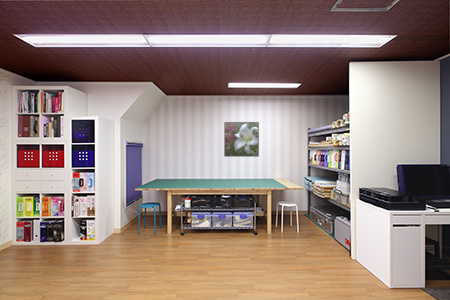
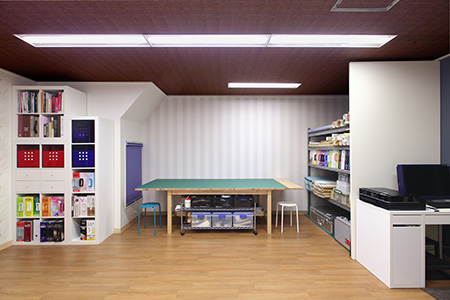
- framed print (241, 139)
